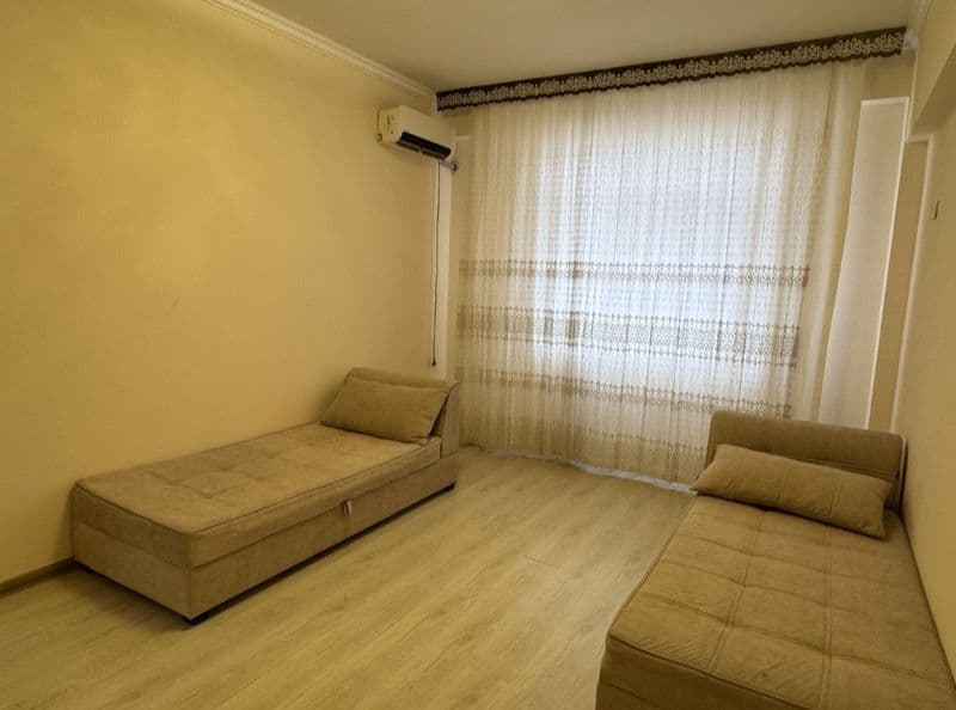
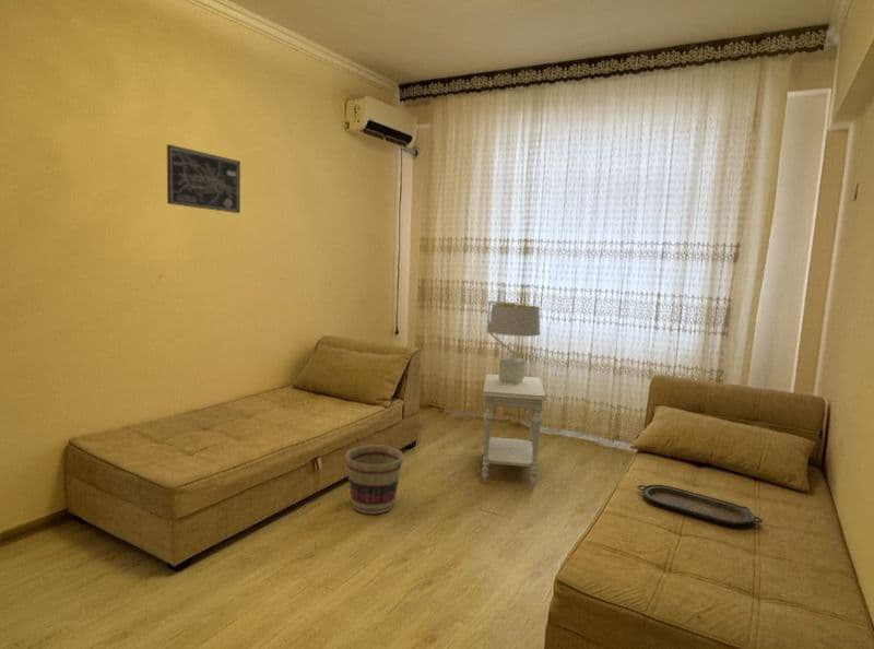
+ basket (374, 479)
+ serving tray (695, 505)
+ table lamp (507, 346)
+ side table (508, 438)
+ wall art (205, 180)
